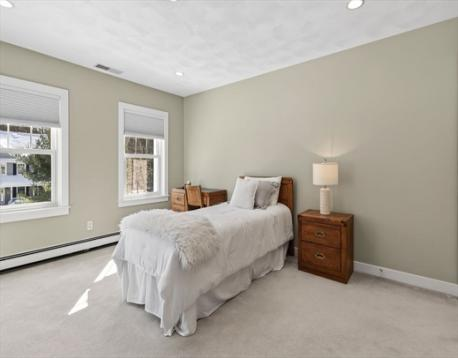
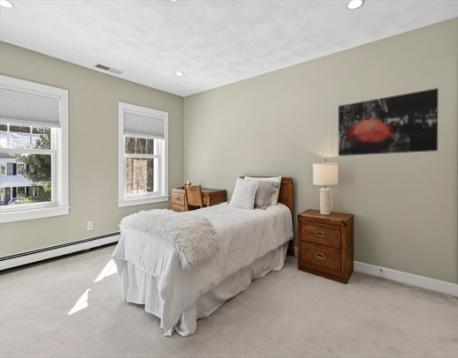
+ wall art (382, 125)
